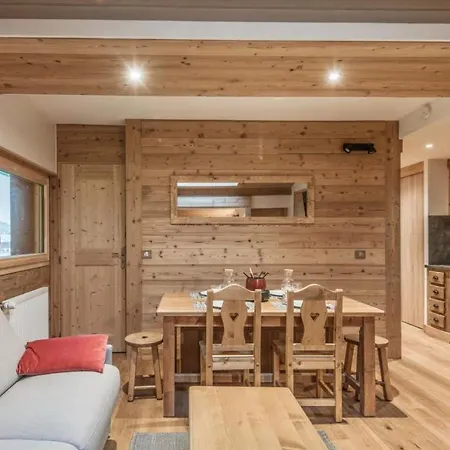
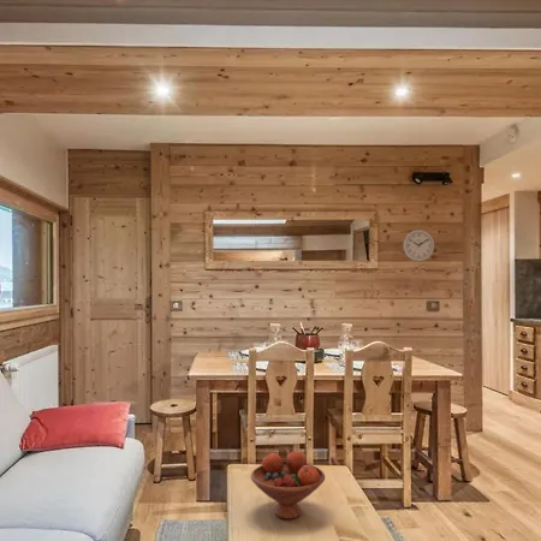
+ wall clock (418, 245)
+ fruit bowl (287, 486)
